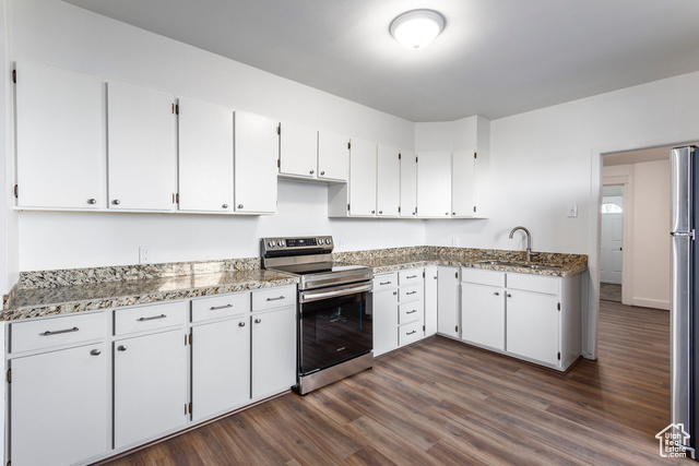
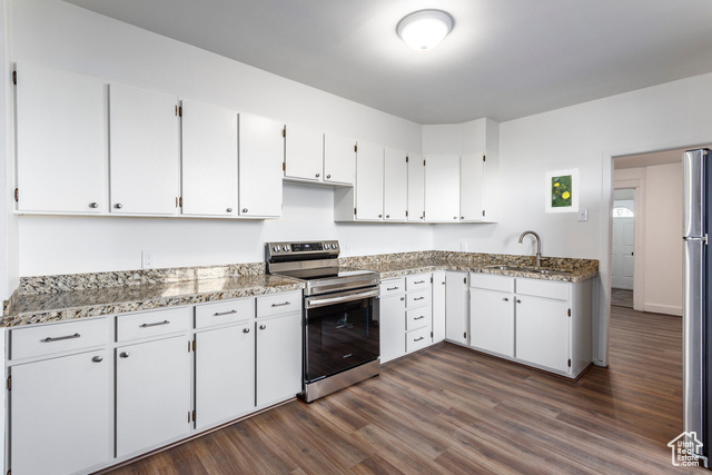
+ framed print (561, 191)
